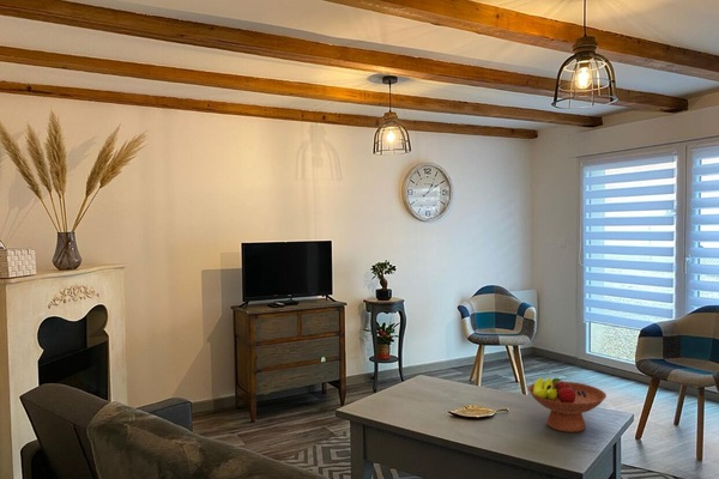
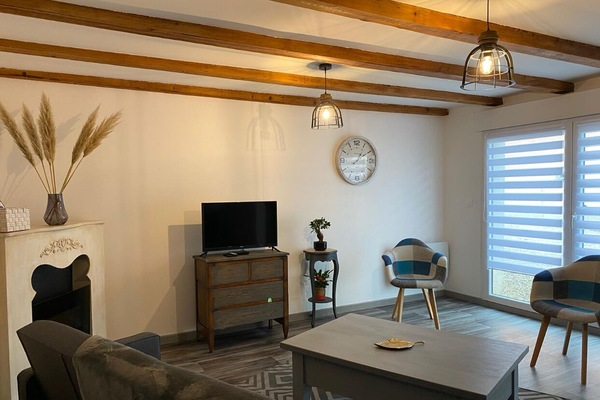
- fruit bowl (566, 401)
